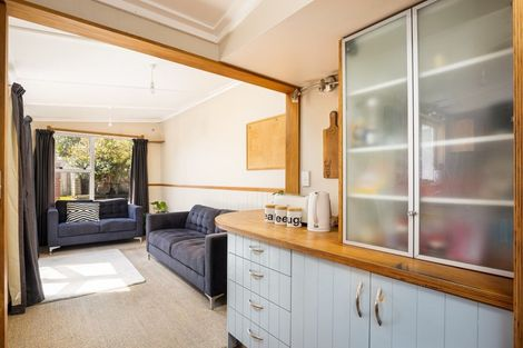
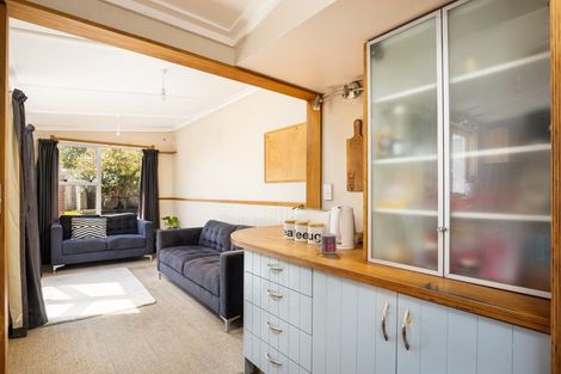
+ mug (326, 243)
